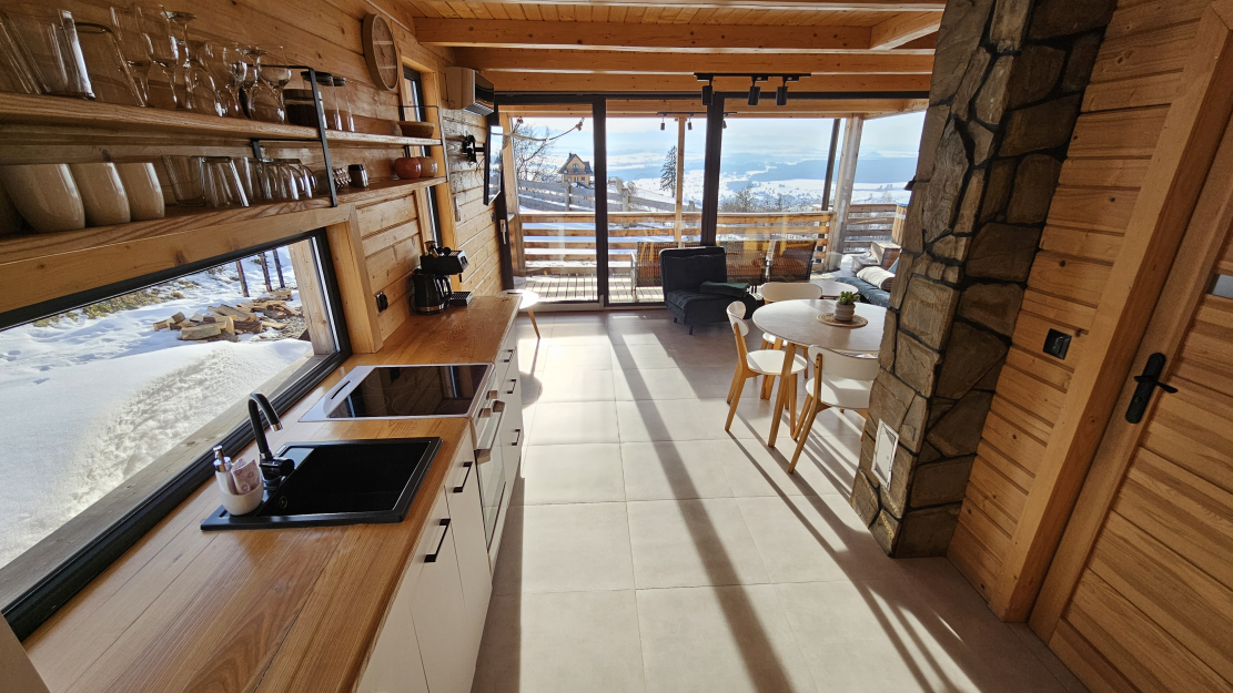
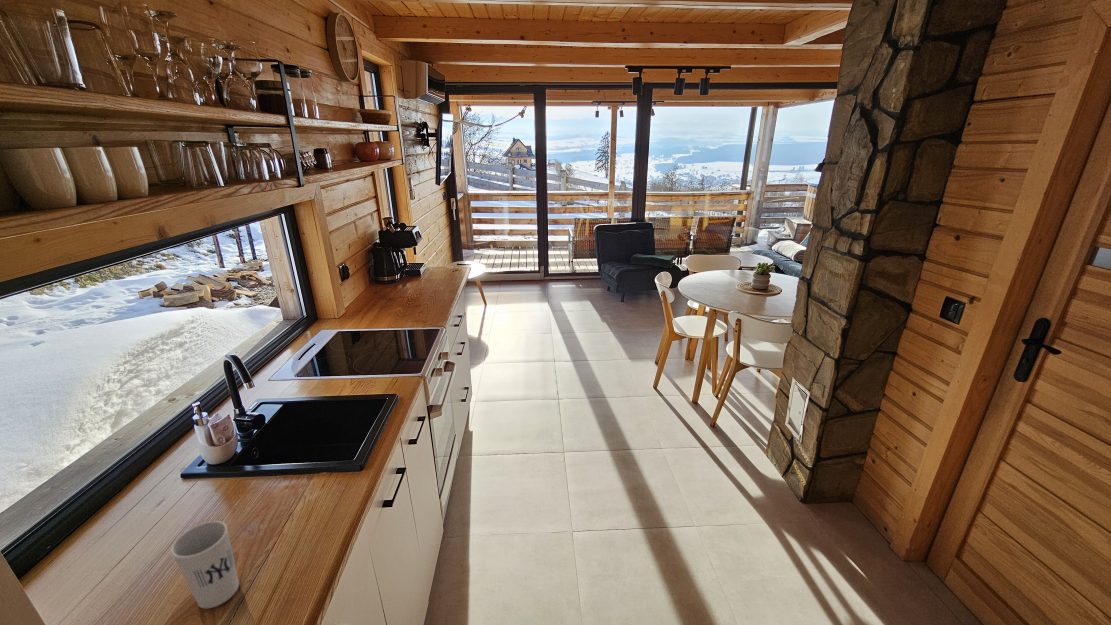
+ cup (209, 566)
